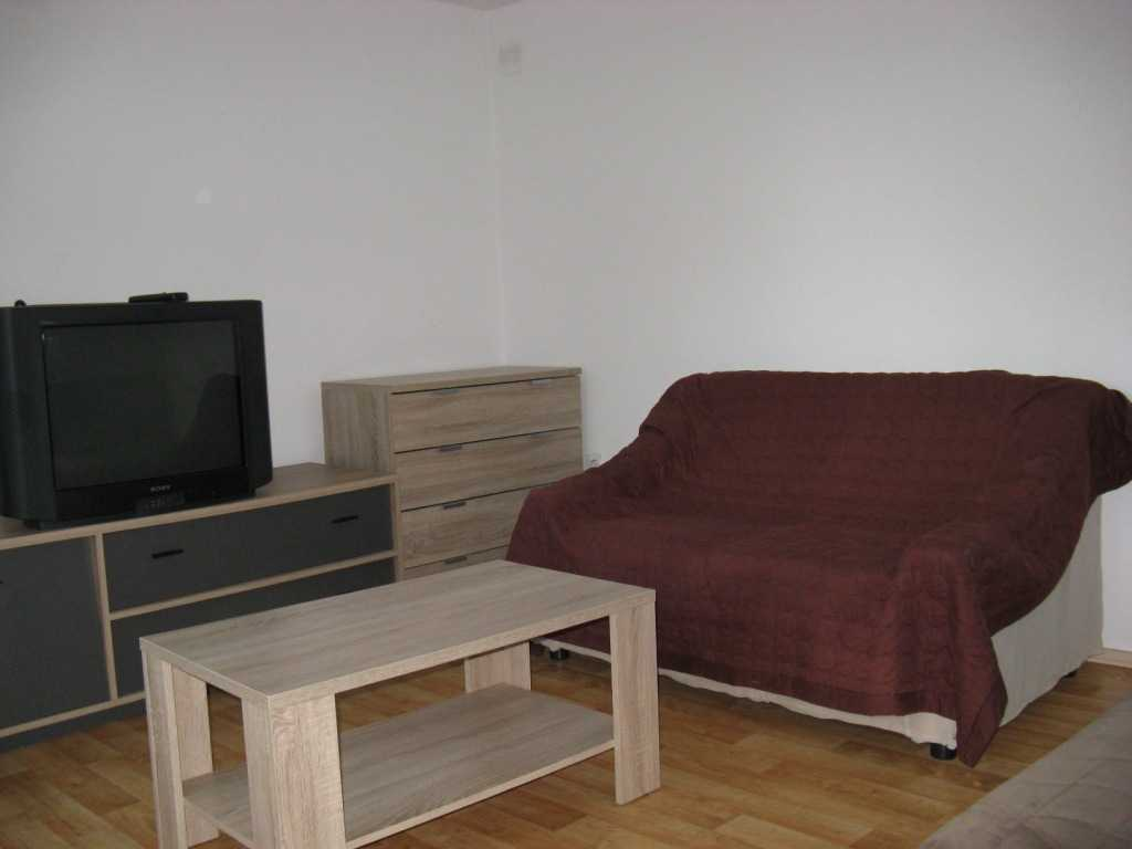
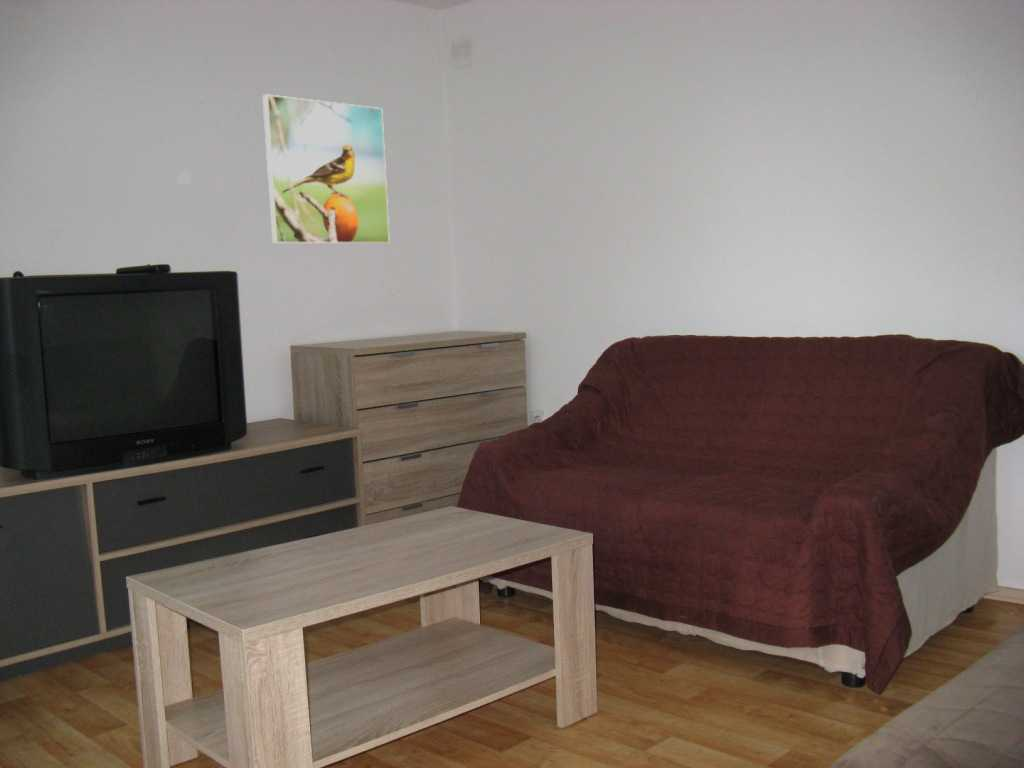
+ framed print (329, 173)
